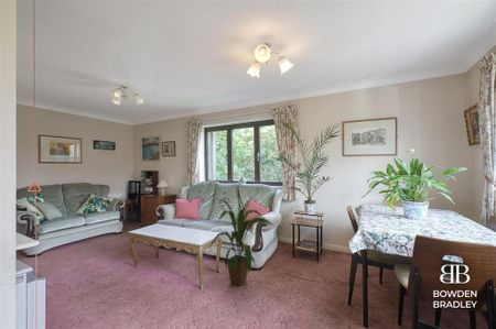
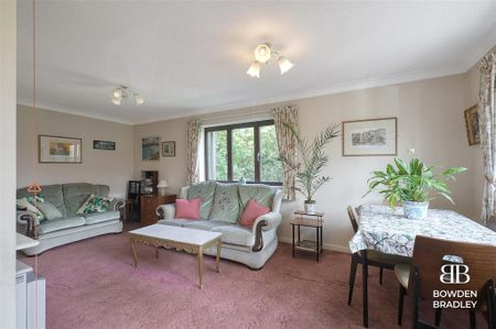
- house plant (244, 240)
